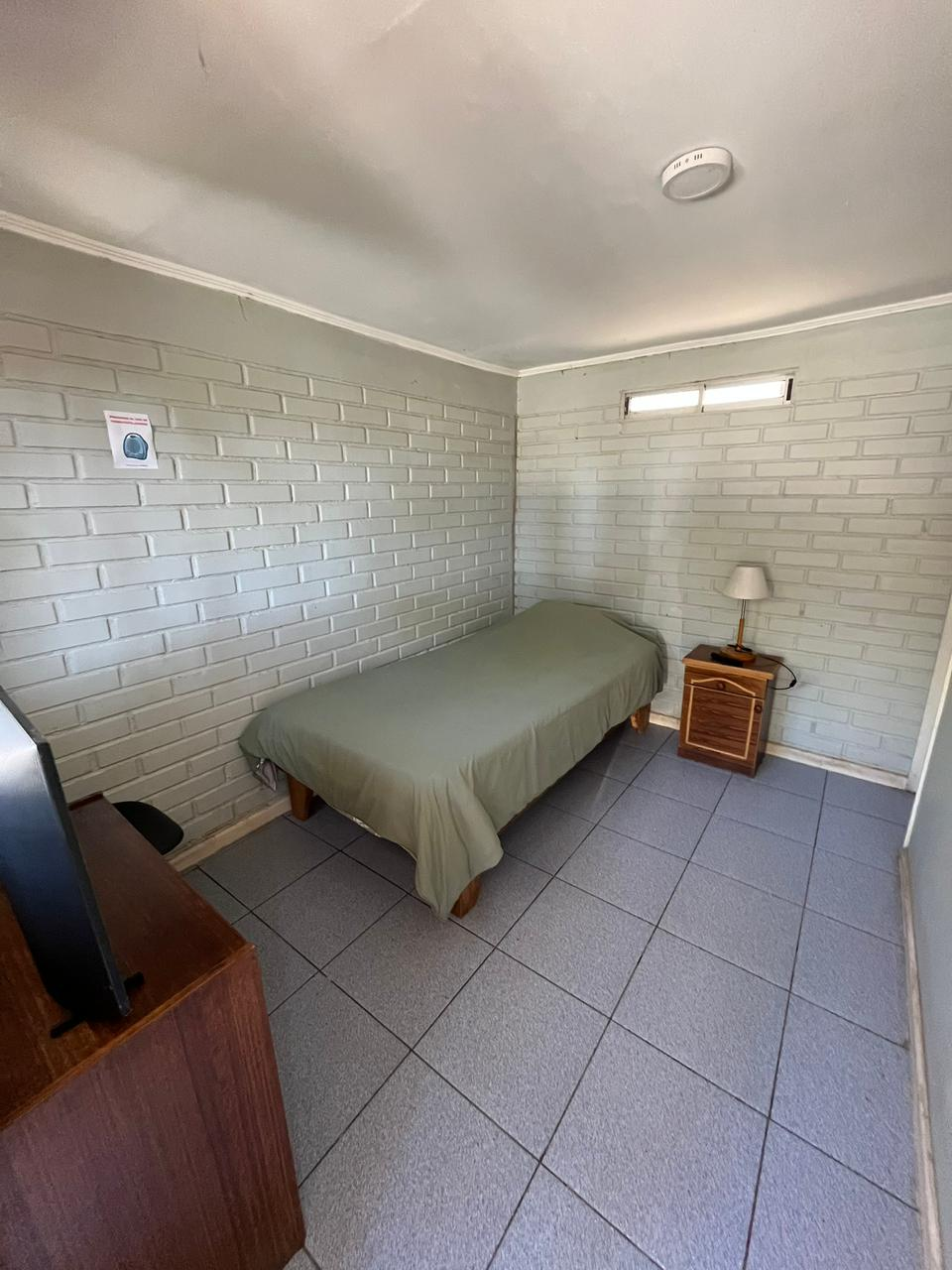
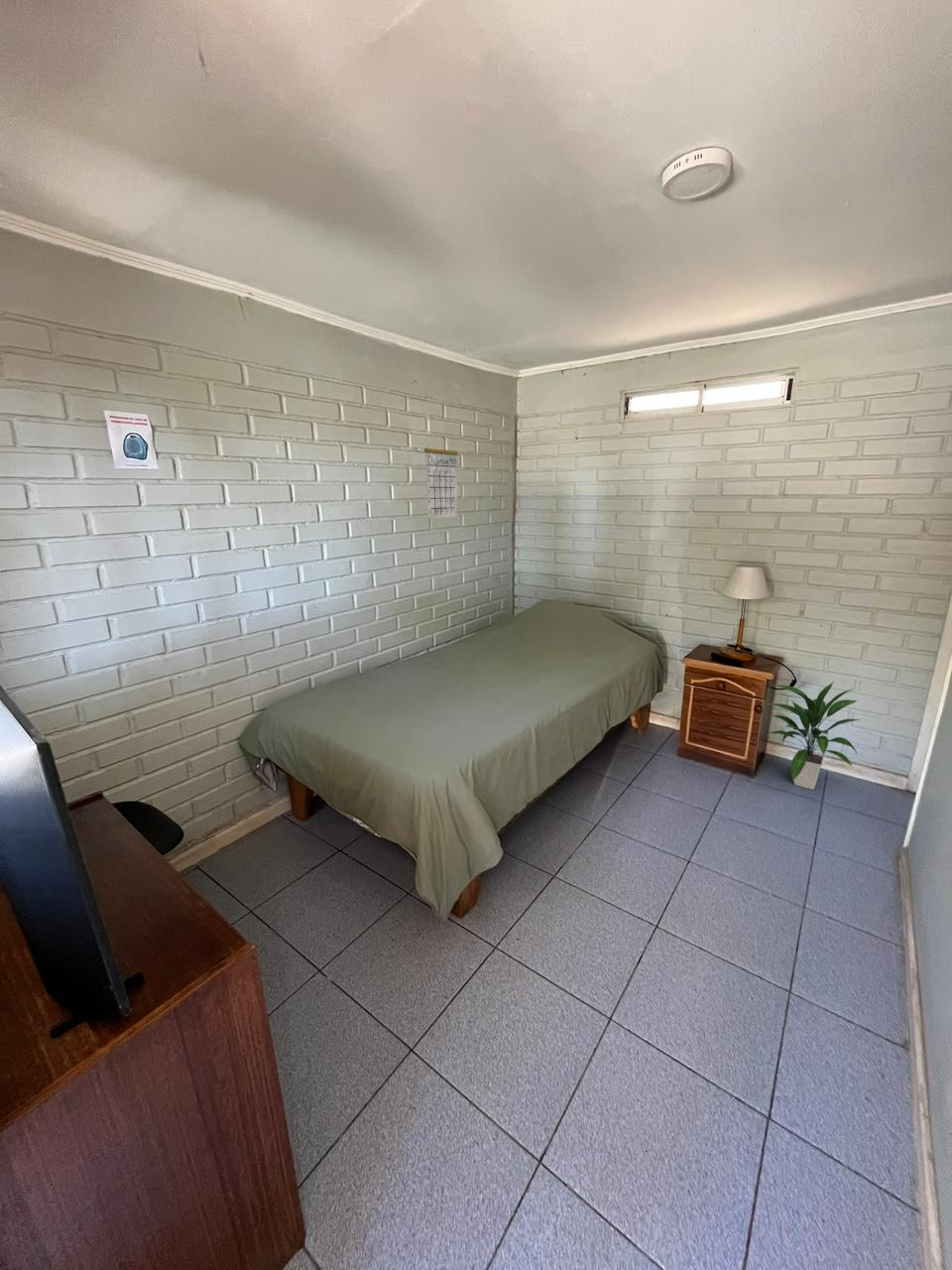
+ indoor plant (810, 733)
+ calendar (441, 475)
